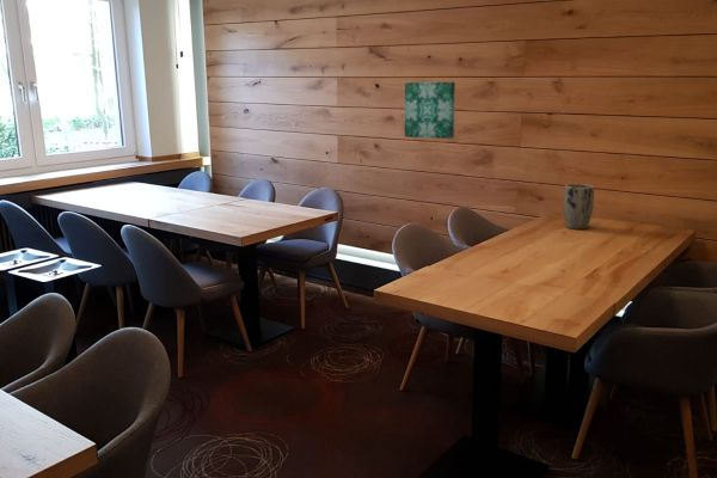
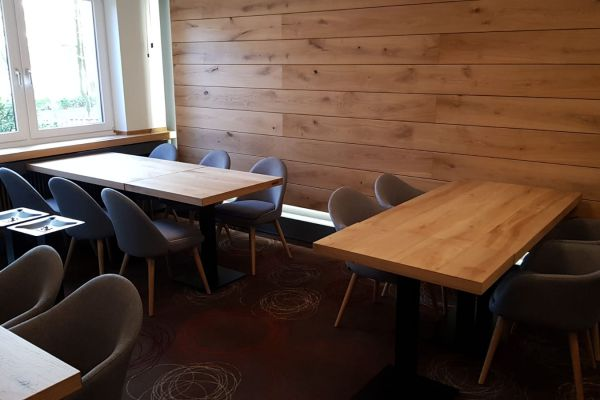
- wall art (429, 110)
- plant pot (577, 206)
